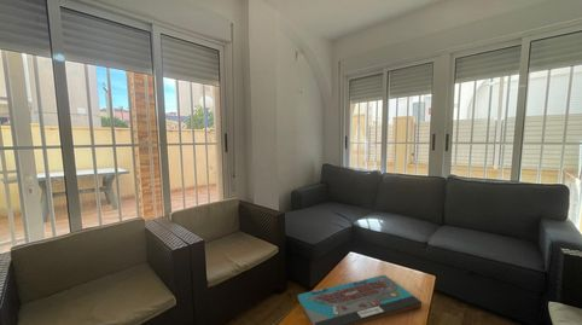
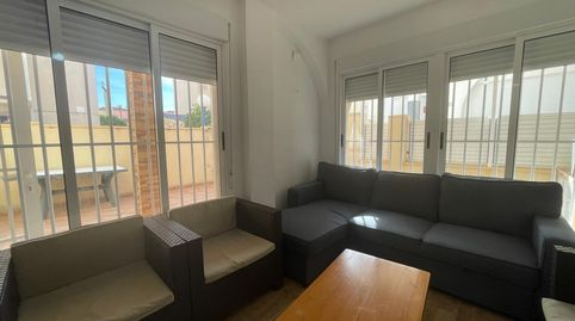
- board game (357, 298)
